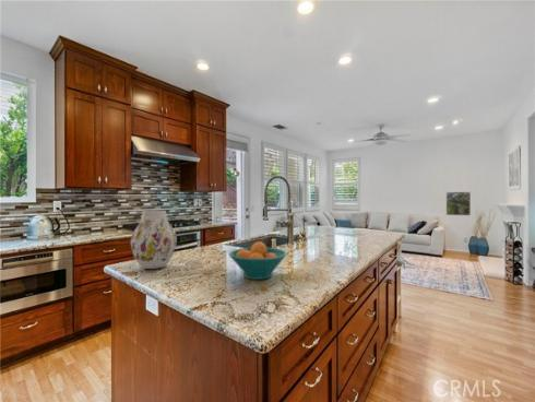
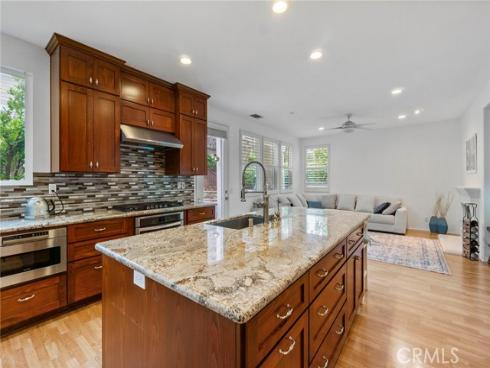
- fruit bowl (258, 258)
- vase (154, 238)
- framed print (457, 203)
